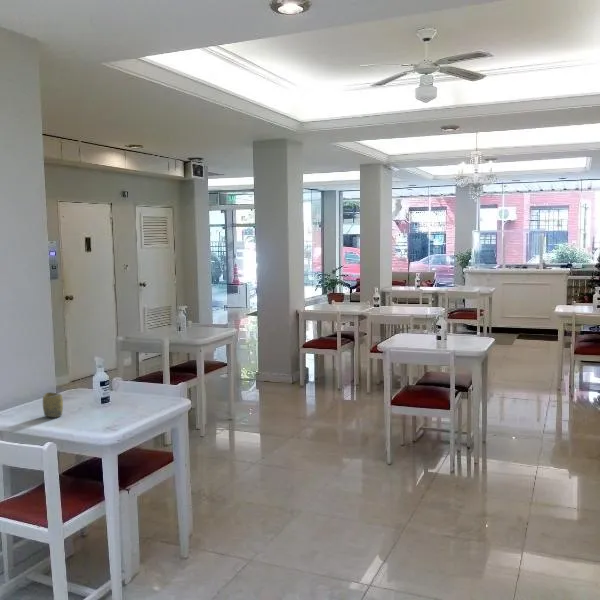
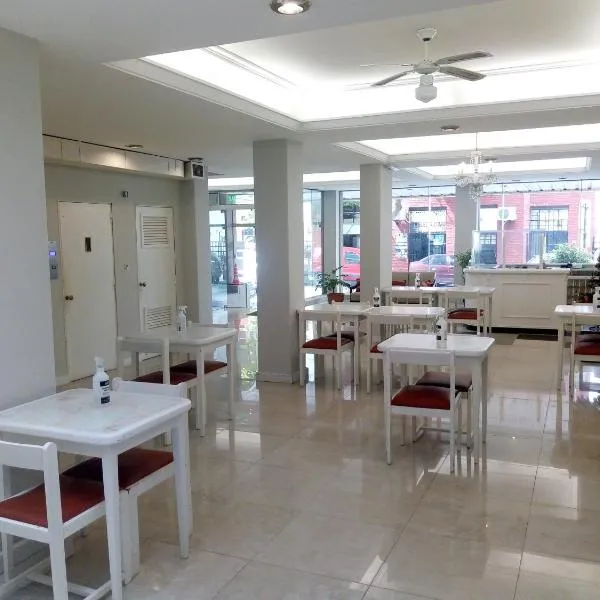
- cup (52, 404)
